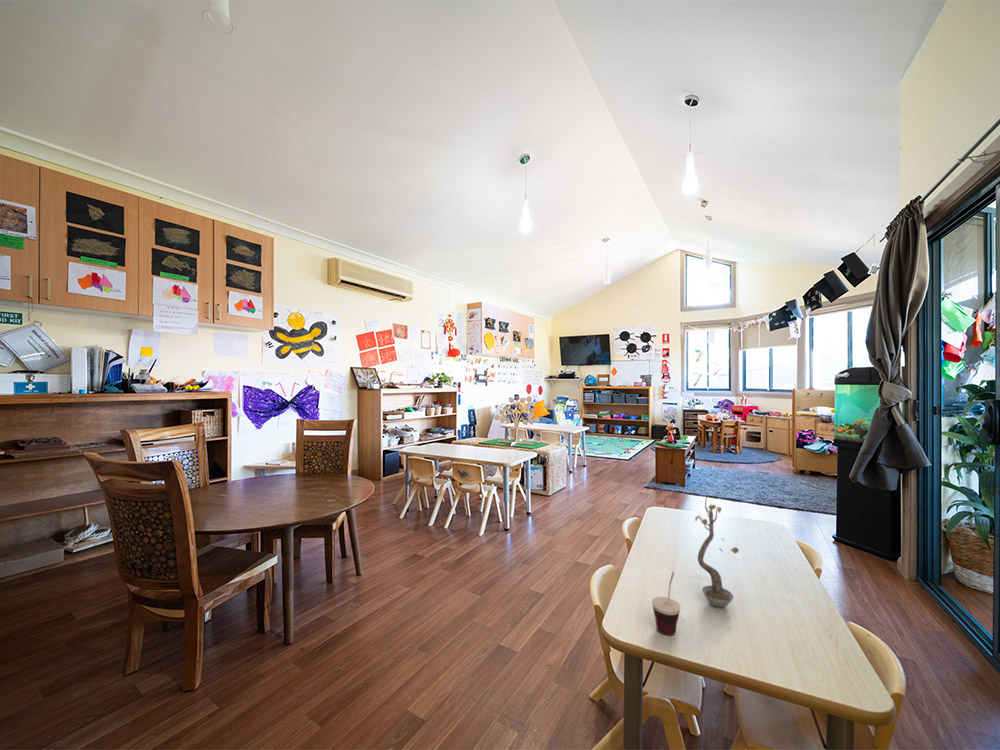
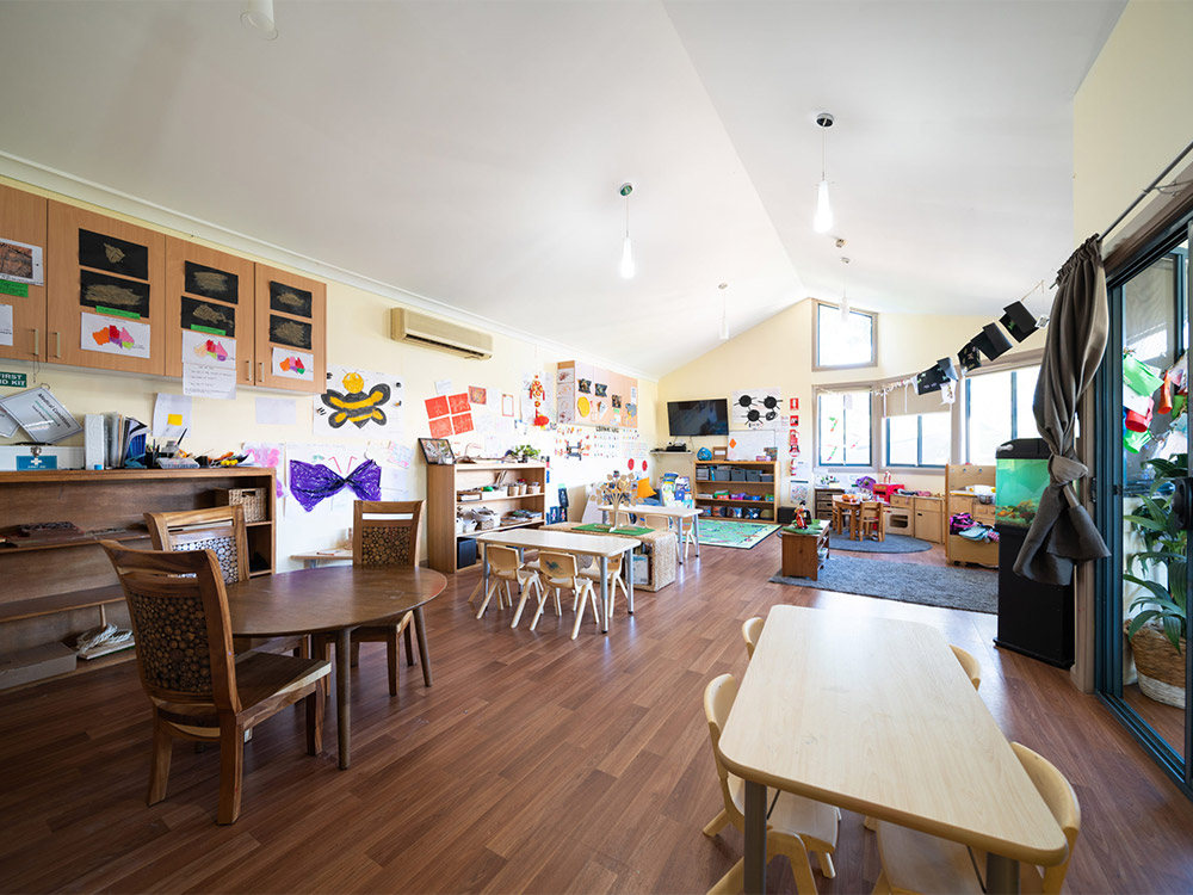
- plant (722, 539)
- cup (668, 602)
